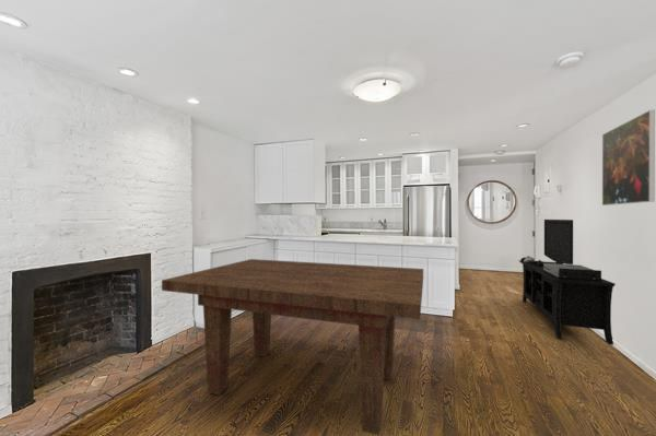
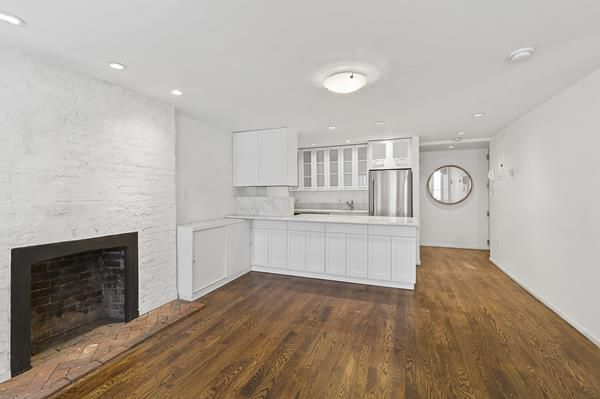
- media console (555, 269)
- dining table (305, 318)
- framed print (624, 163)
